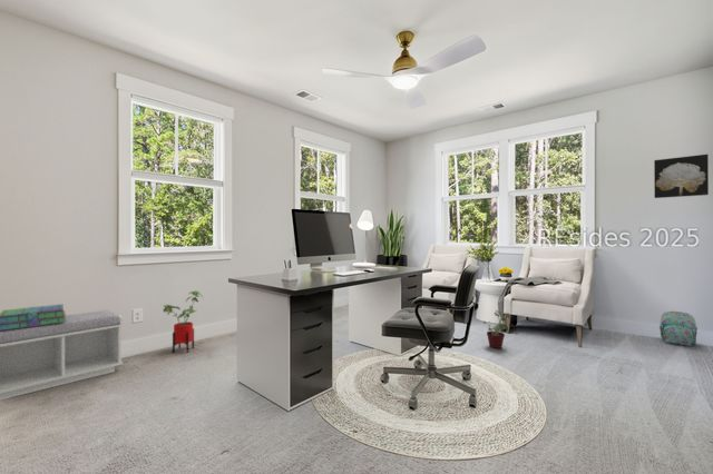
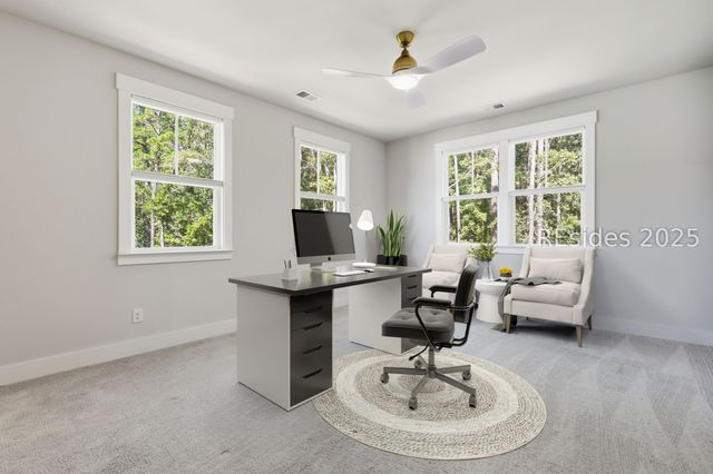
- backpack (677, 327)
- bench (58, 348)
- wall art (680, 177)
- stack of books (32, 315)
- house plant (186, 320)
- potted plant (498, 327)
